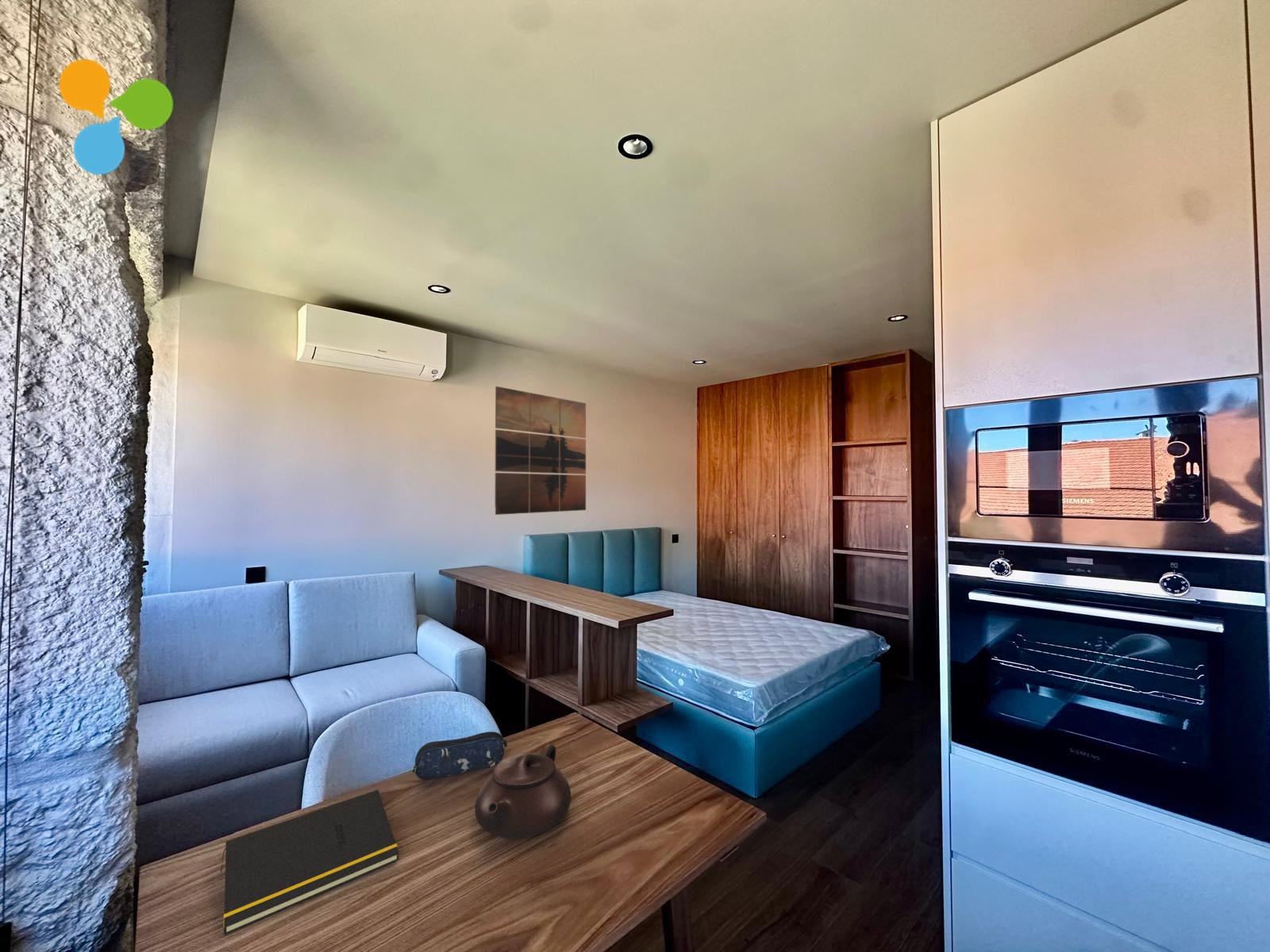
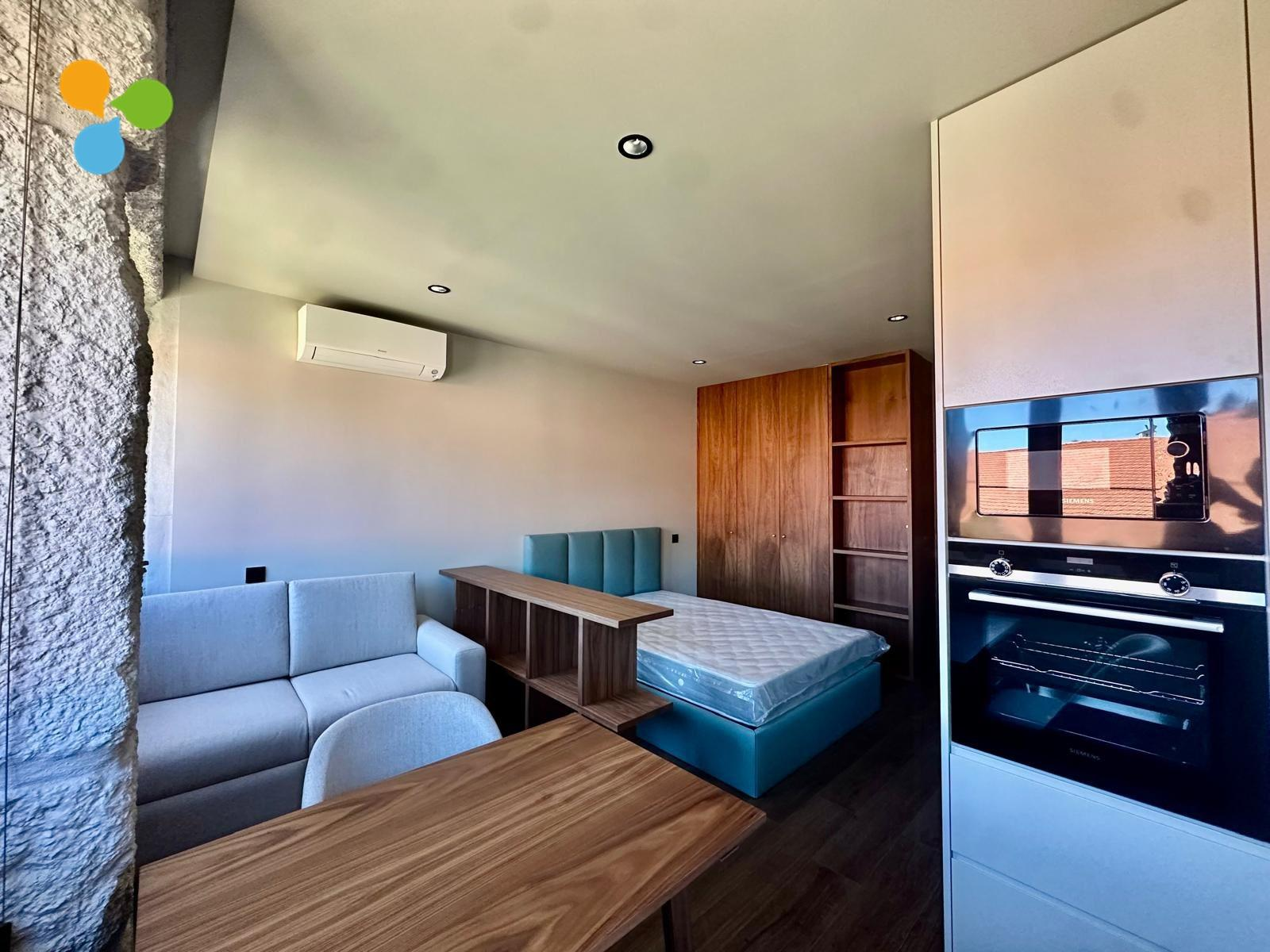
- notepad (313, 850)
- pencil case (460, 755)
- teapot (526, 785)
- wall art (545, 453)
